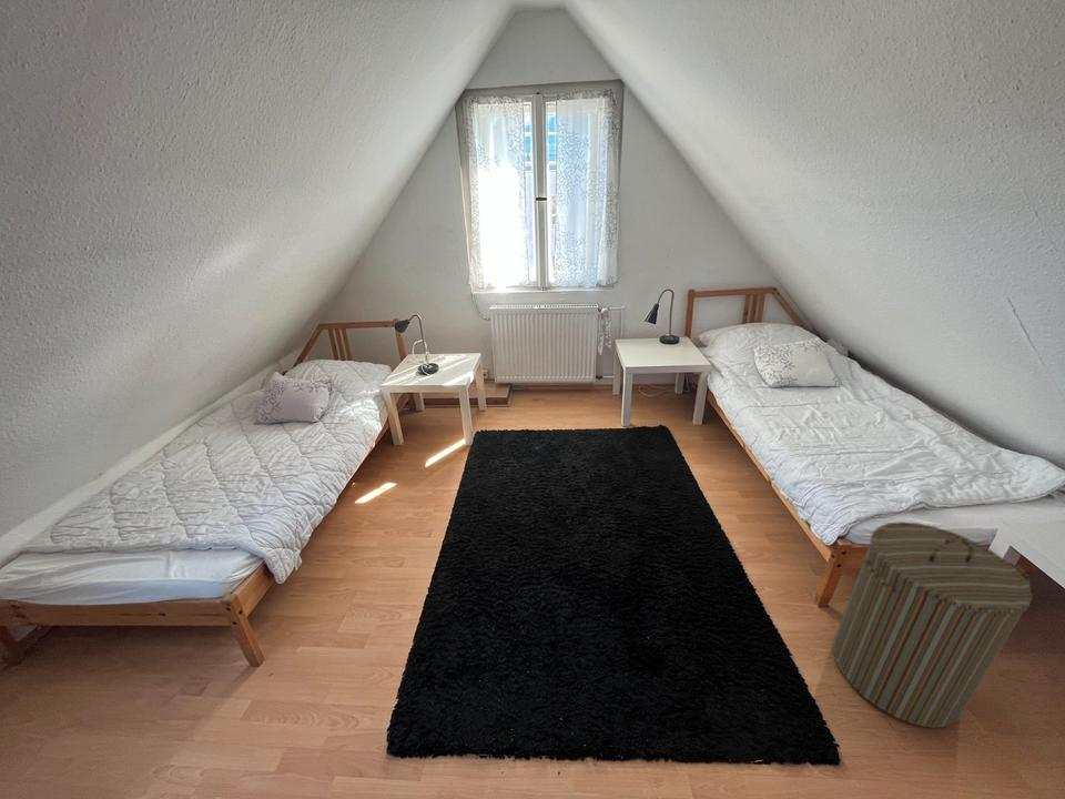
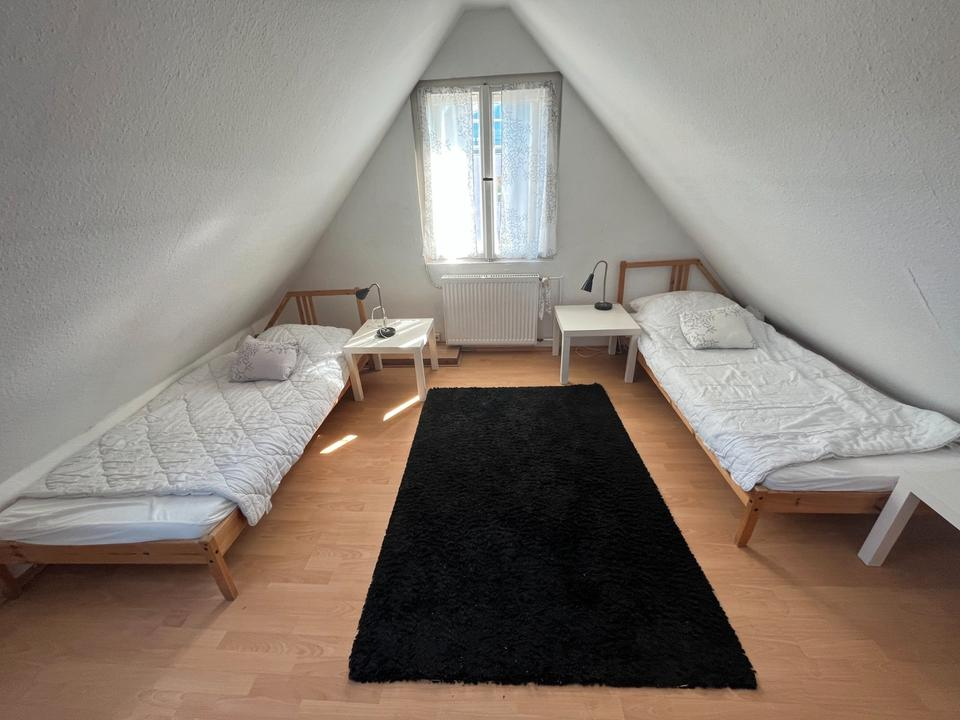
- laundry hamper (921, 611)
